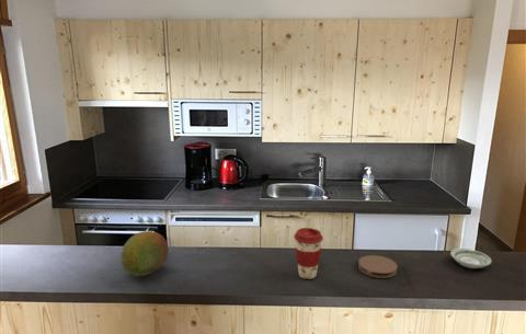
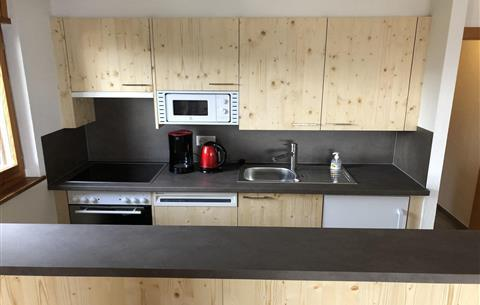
- coffee cup (308, 253)
- saucer (470, 260)
- fruit (145, 253)
- coaster (377, 266)
